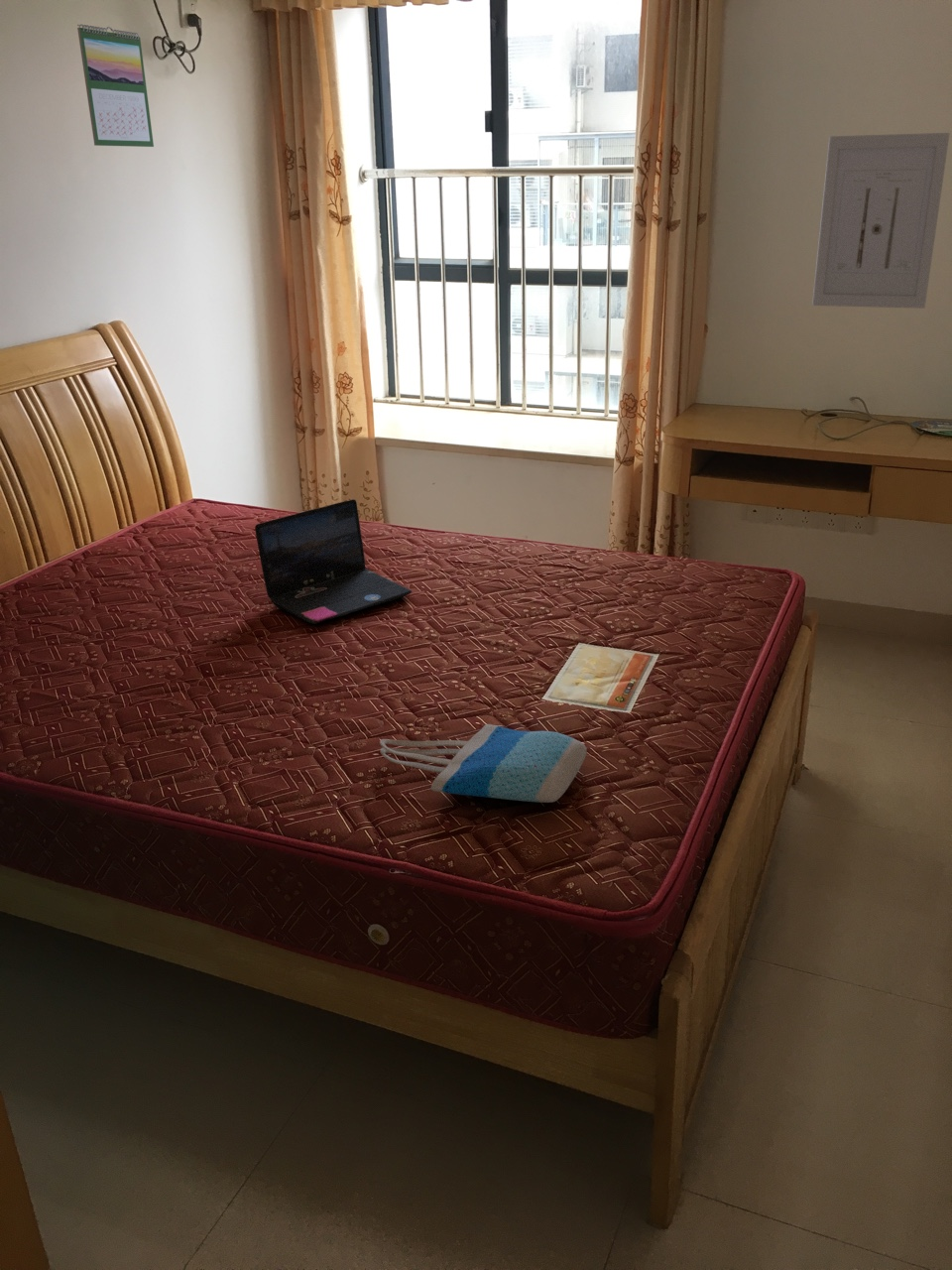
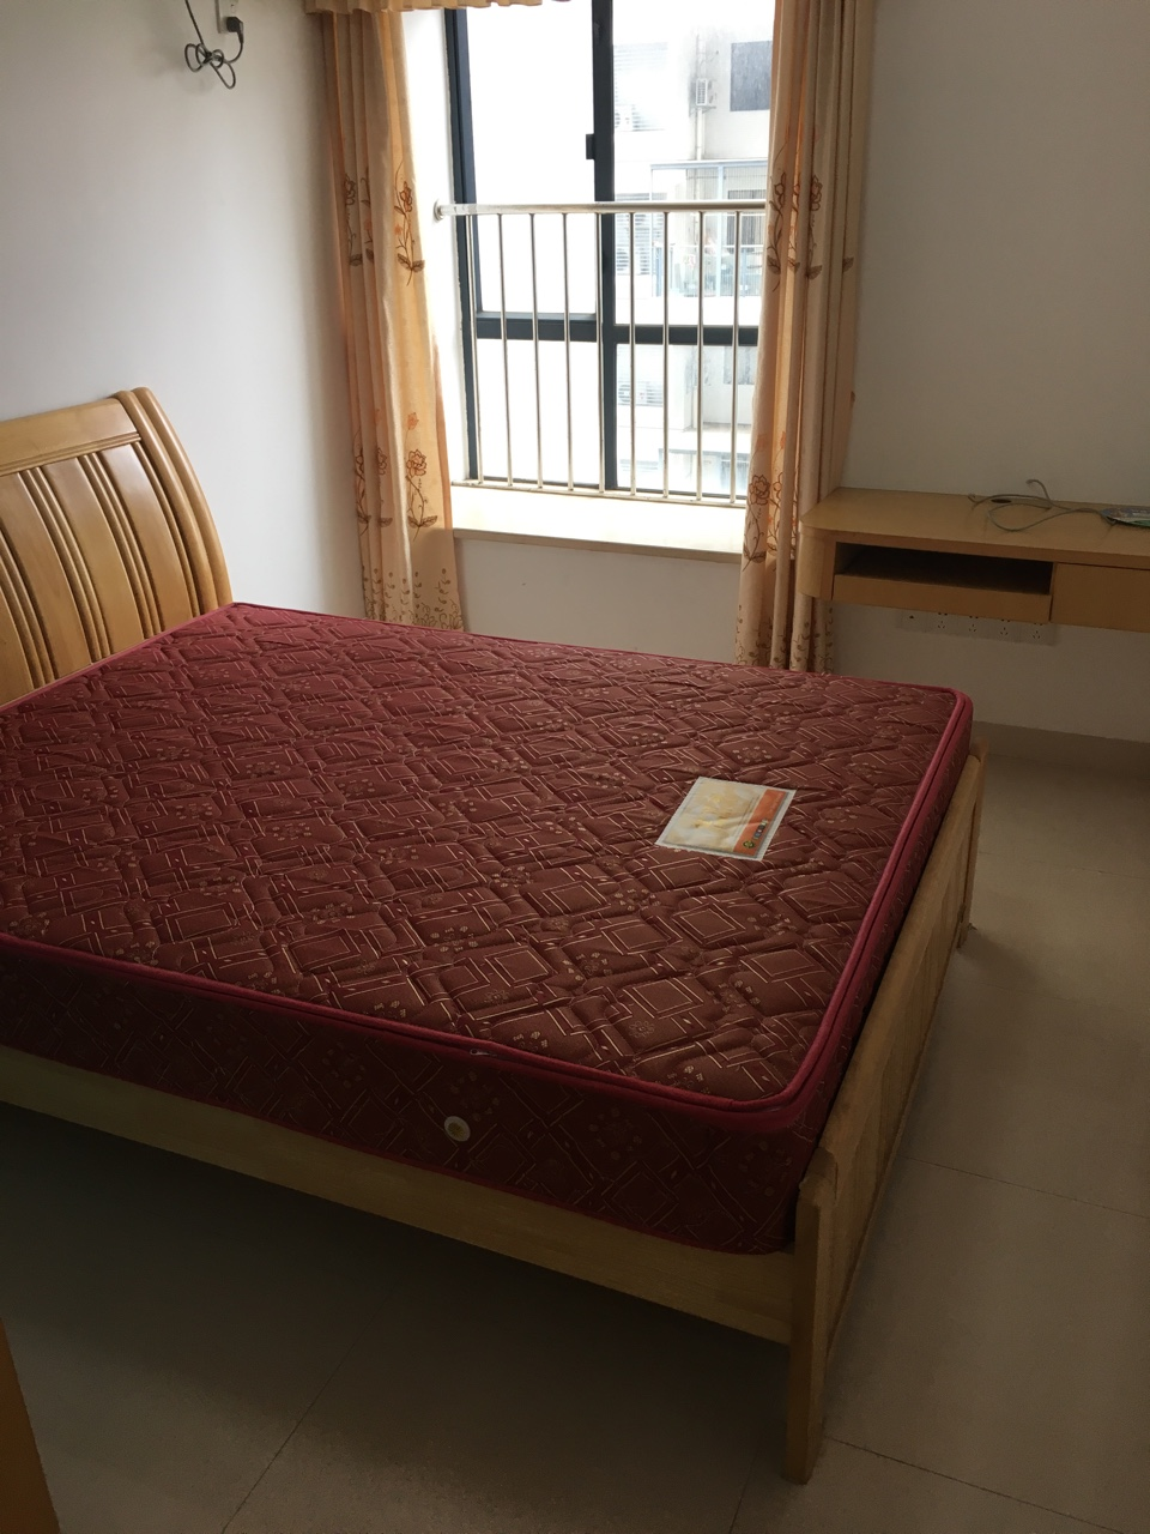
- wall art (878, 223)
- calendar (117, 87)
- tote bag (476, 754)
- laptop (334, 561)
